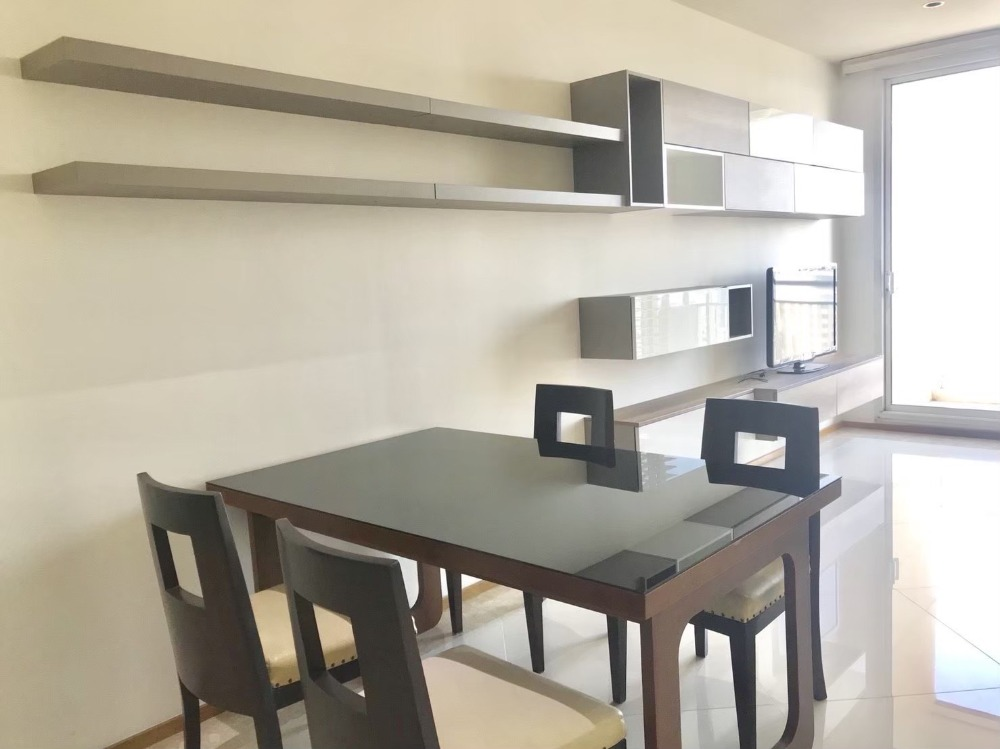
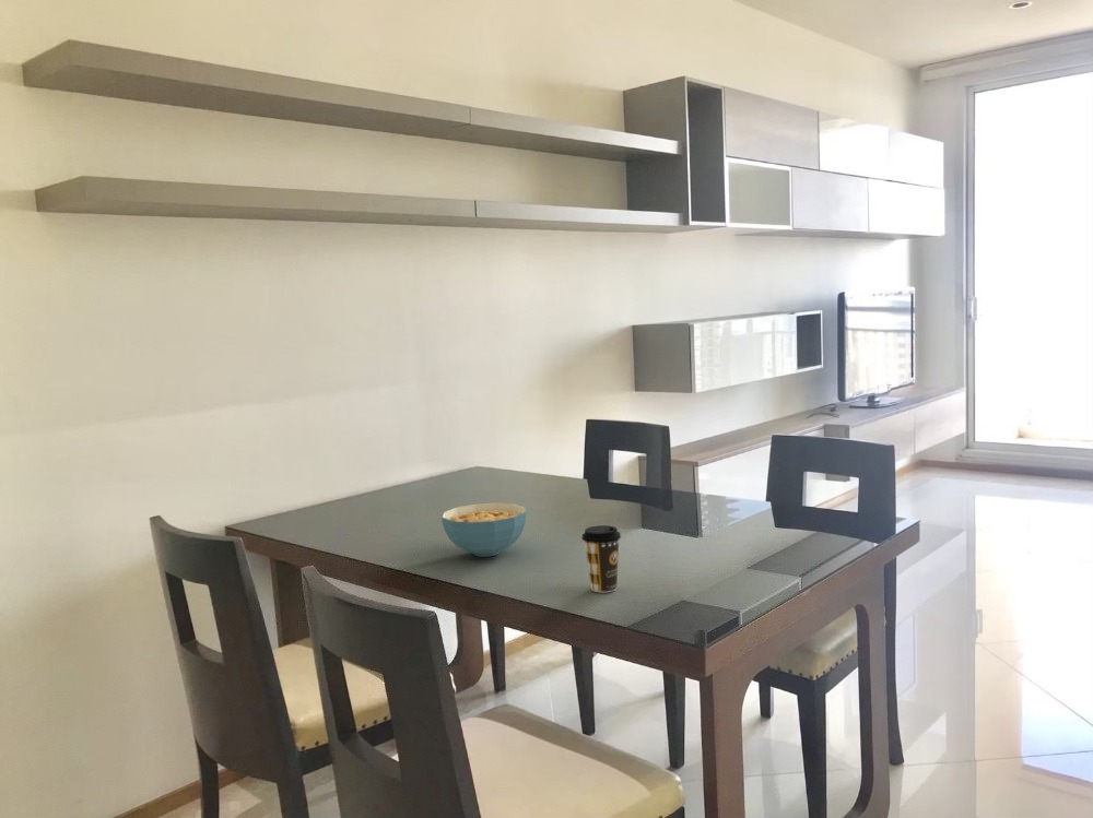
+ cereal bowl (485, 532)
+ coffee cup (602, 558)
